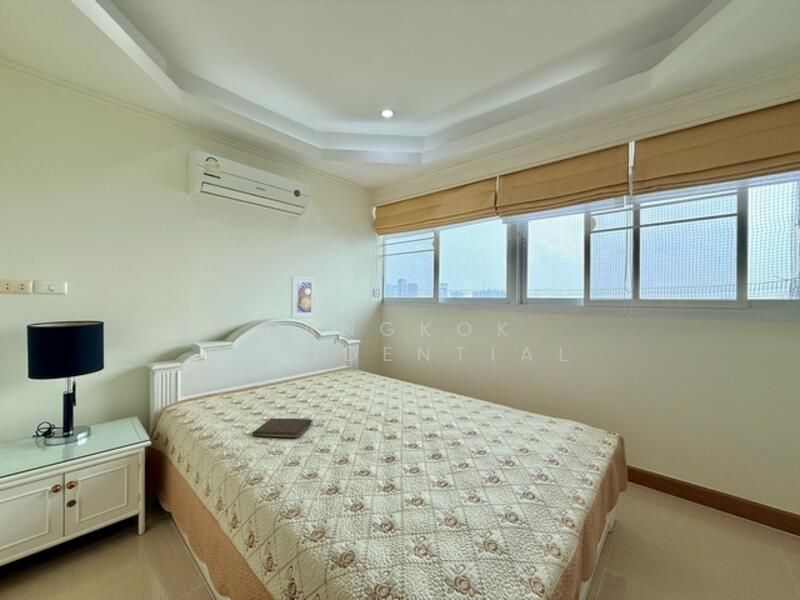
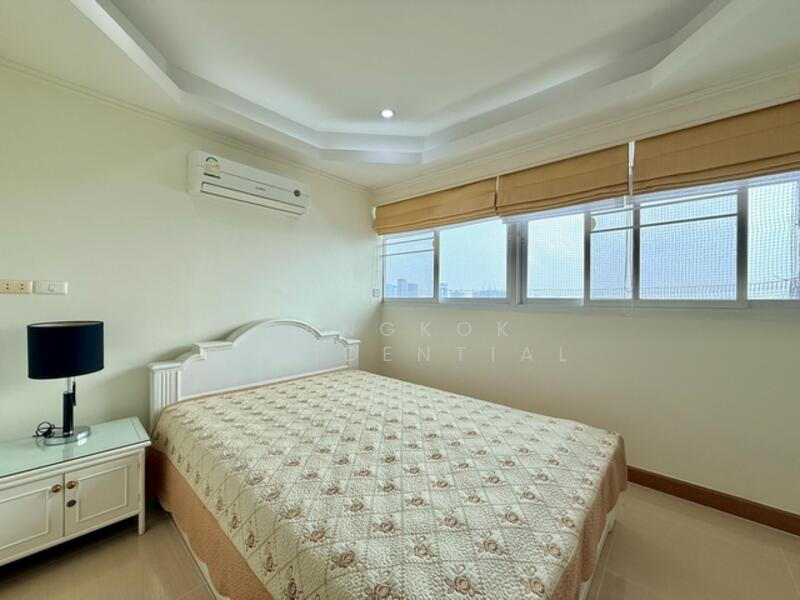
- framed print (303, 297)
- book (283, 427)
